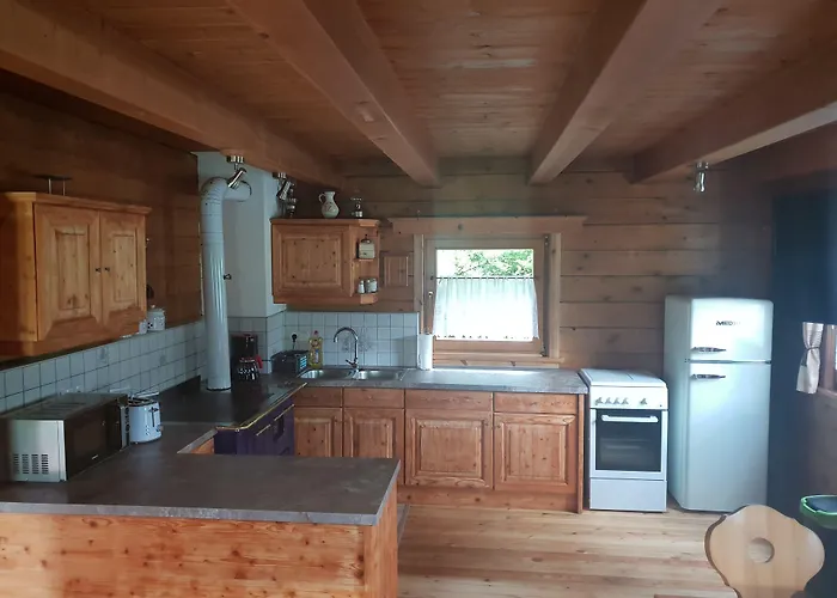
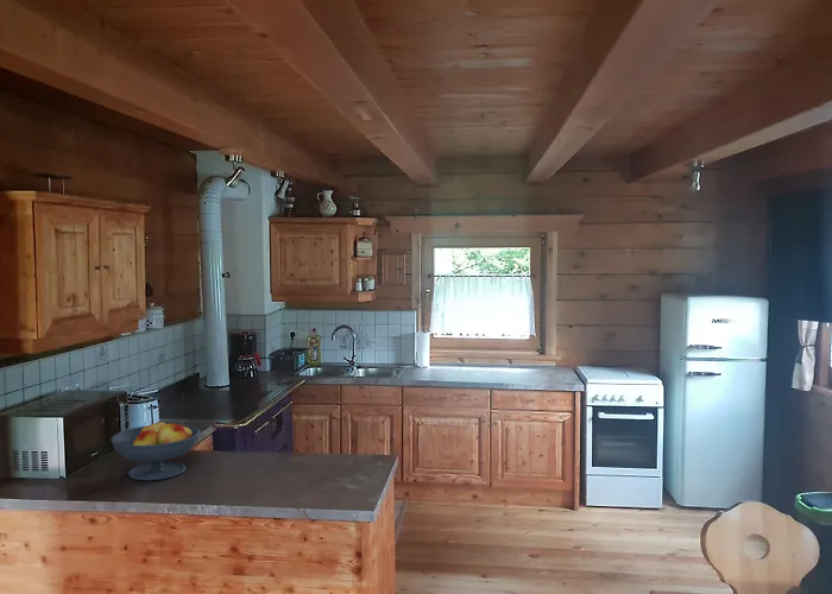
+ fruit bowl (157, 446)
